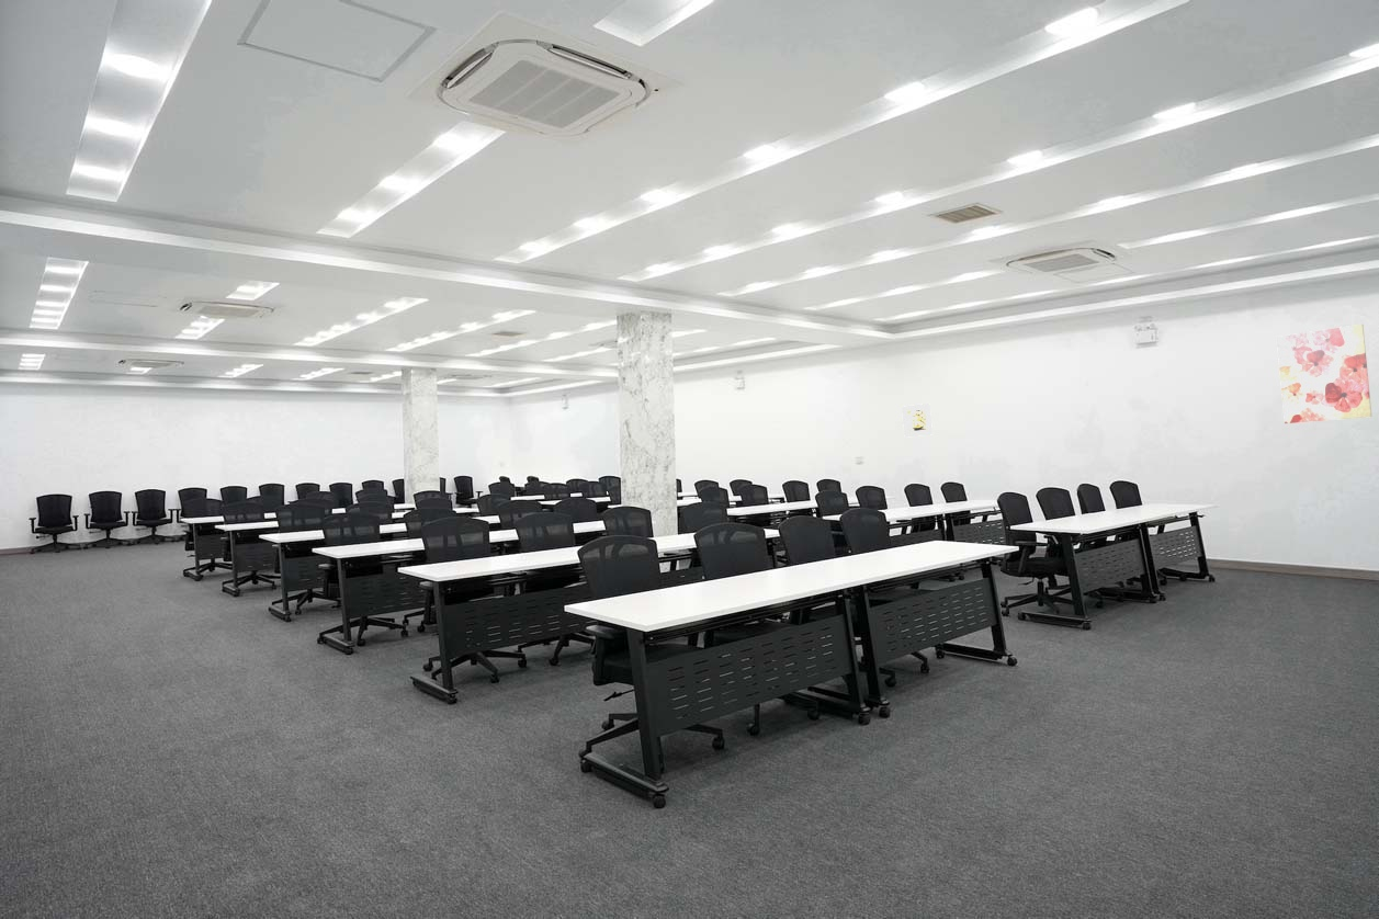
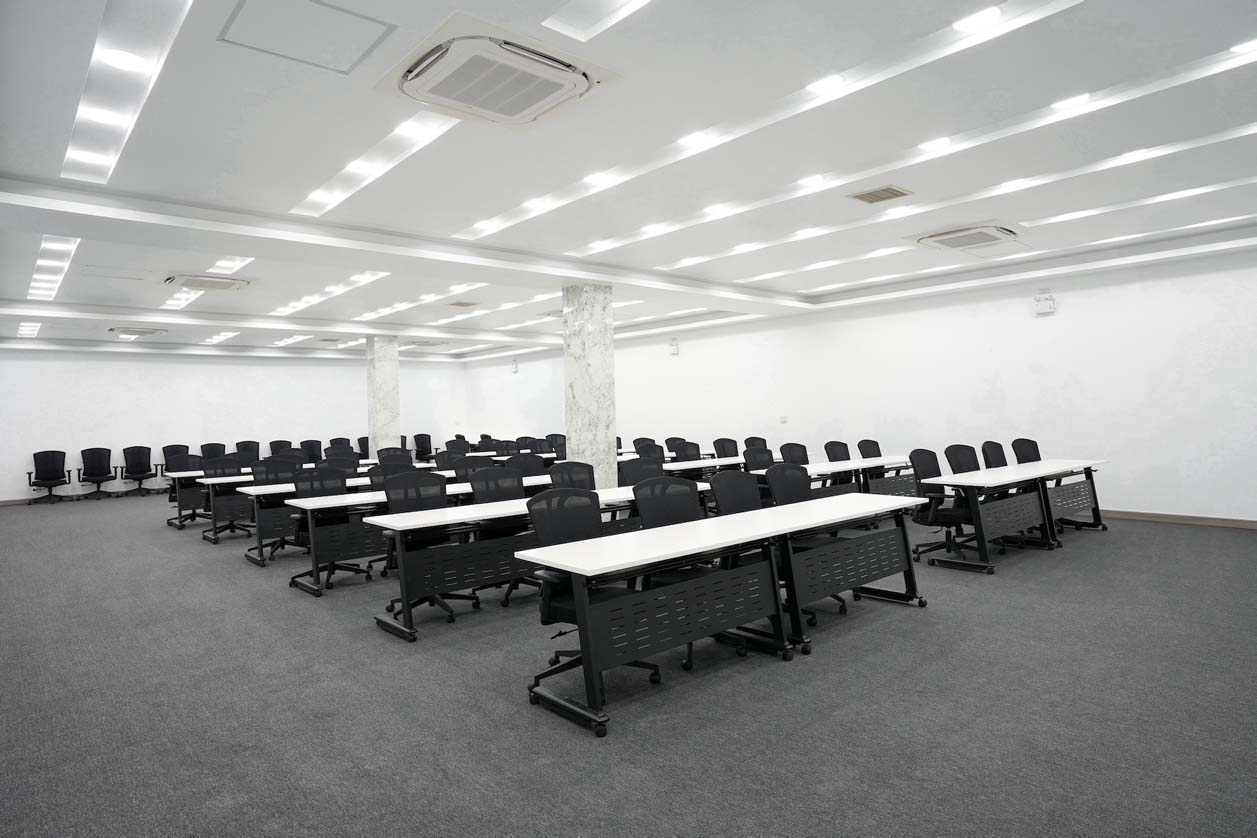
- wall art (1322, 375)
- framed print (916, 420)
